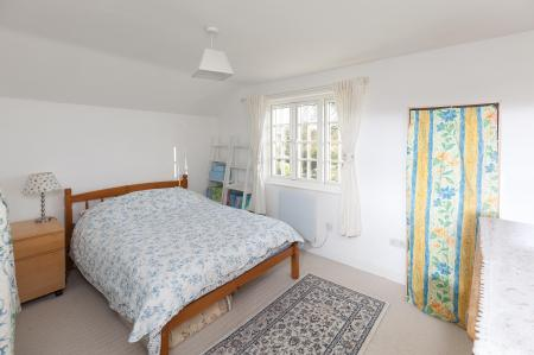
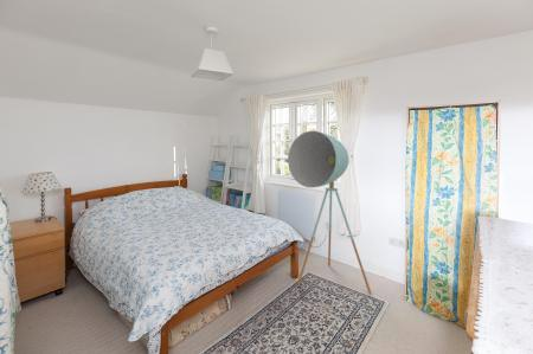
+ floor lamp (340, 207)
